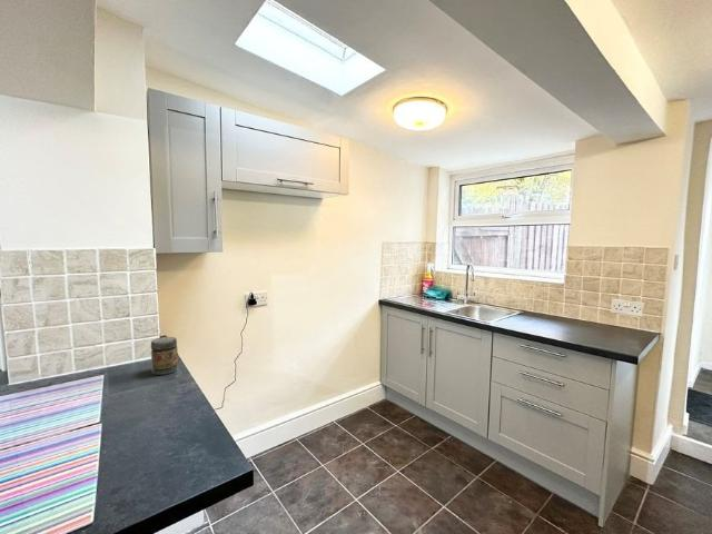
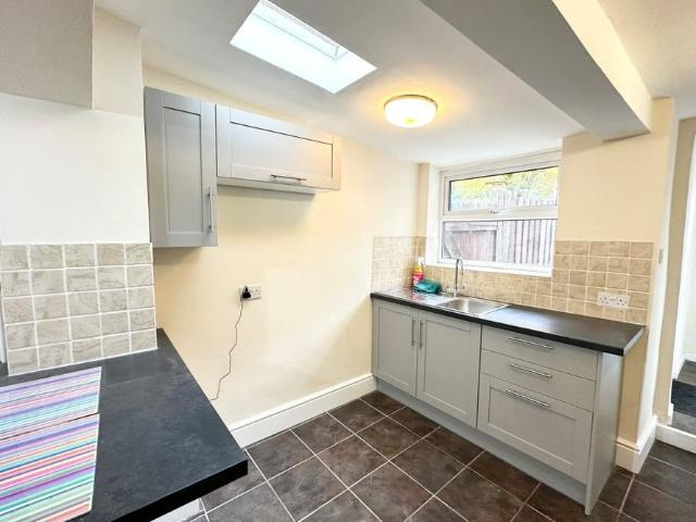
- jar (165, 355)
